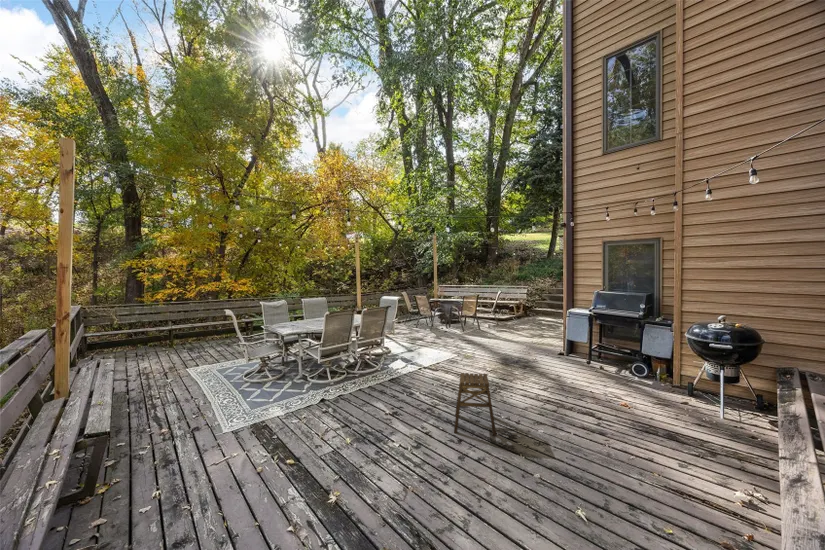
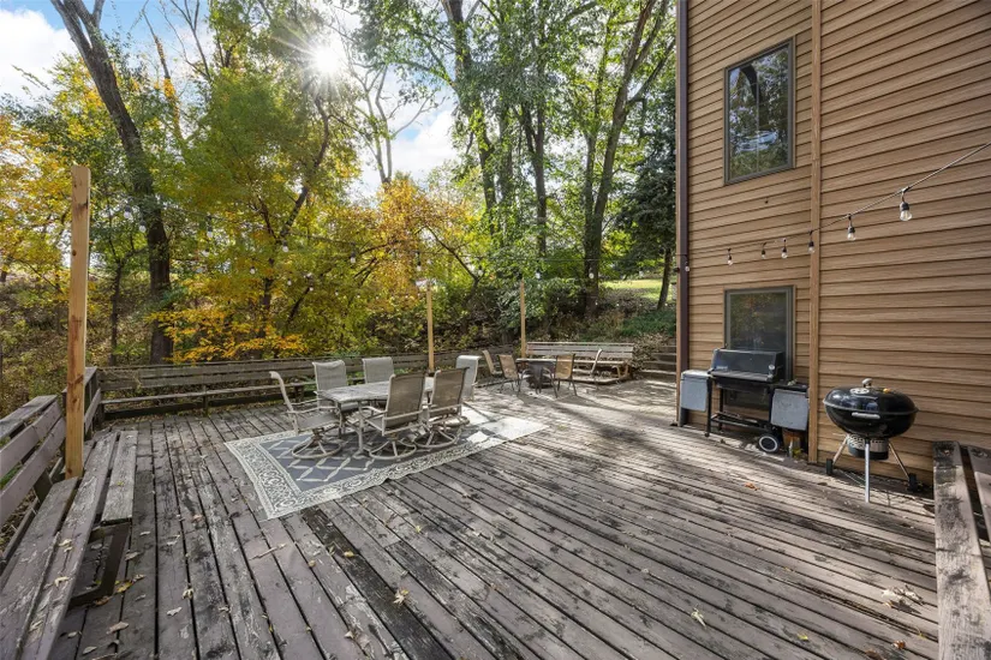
- stool (474, 403)
